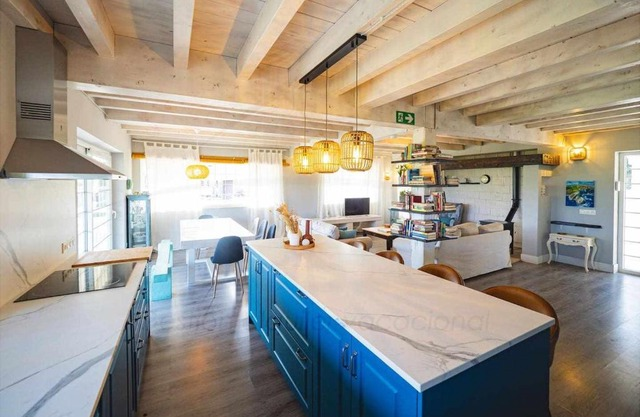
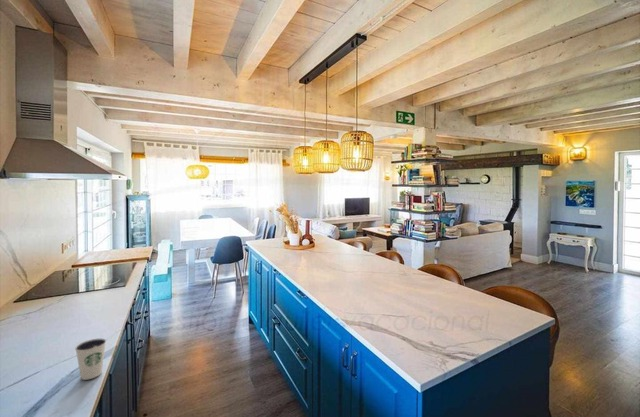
+ dixie cup (91, 359)
